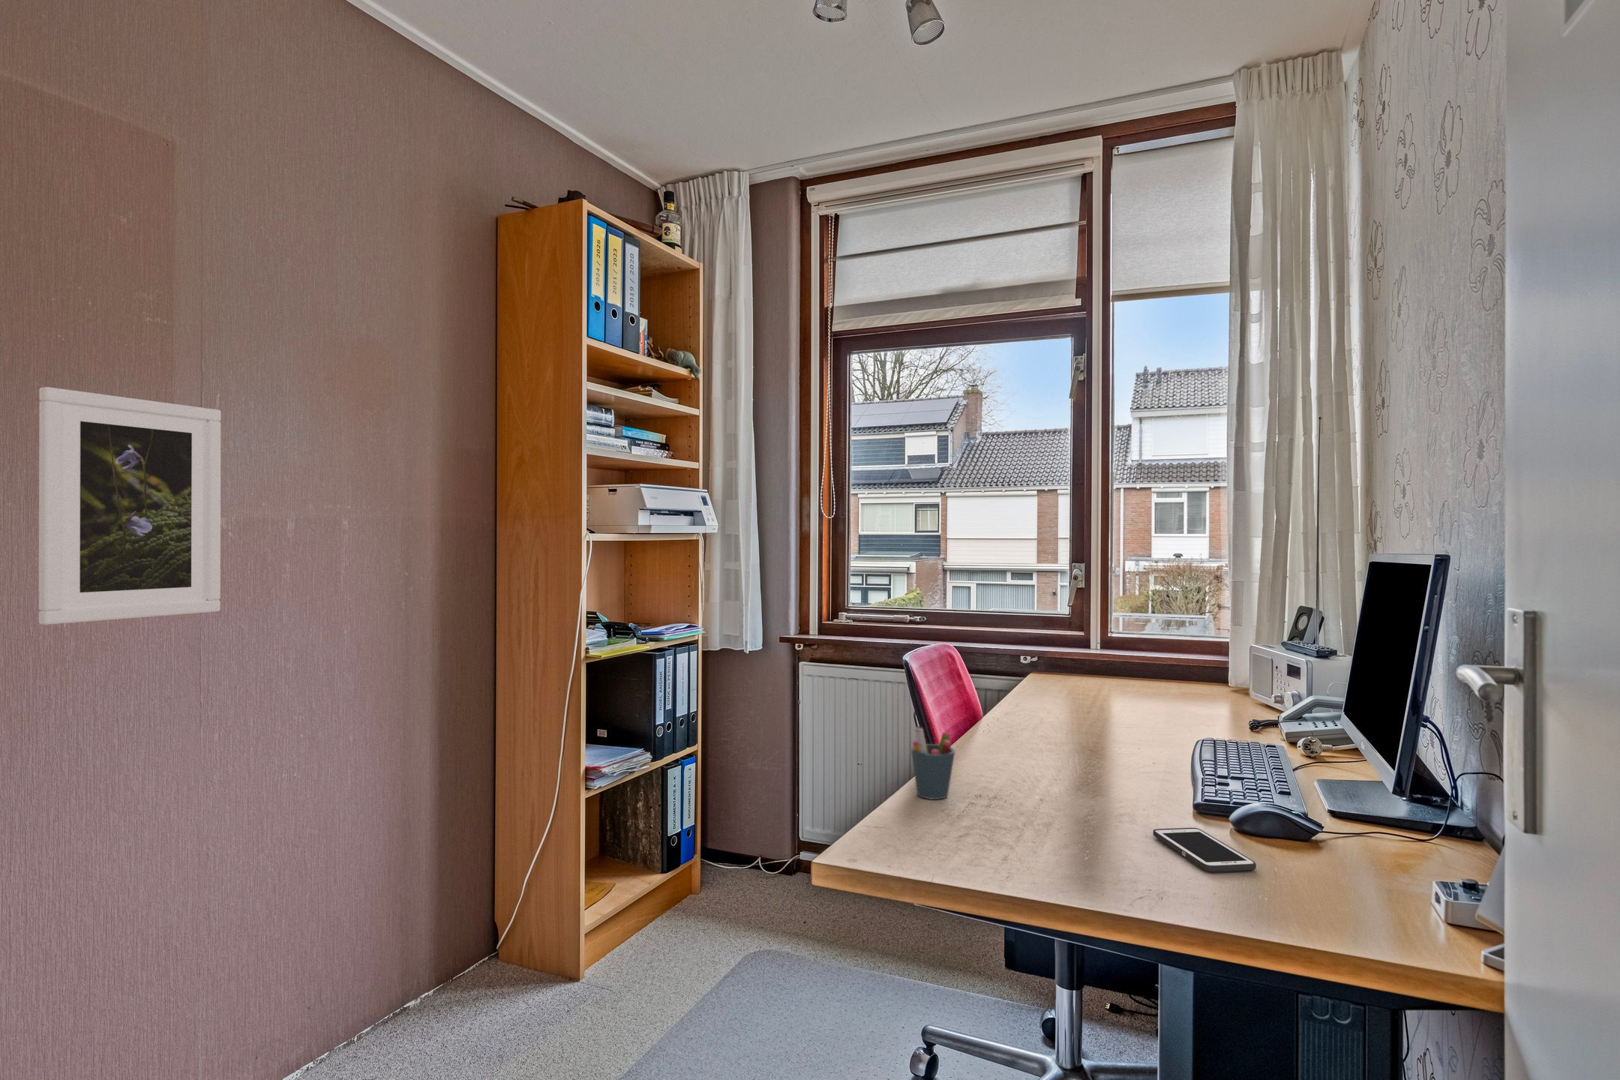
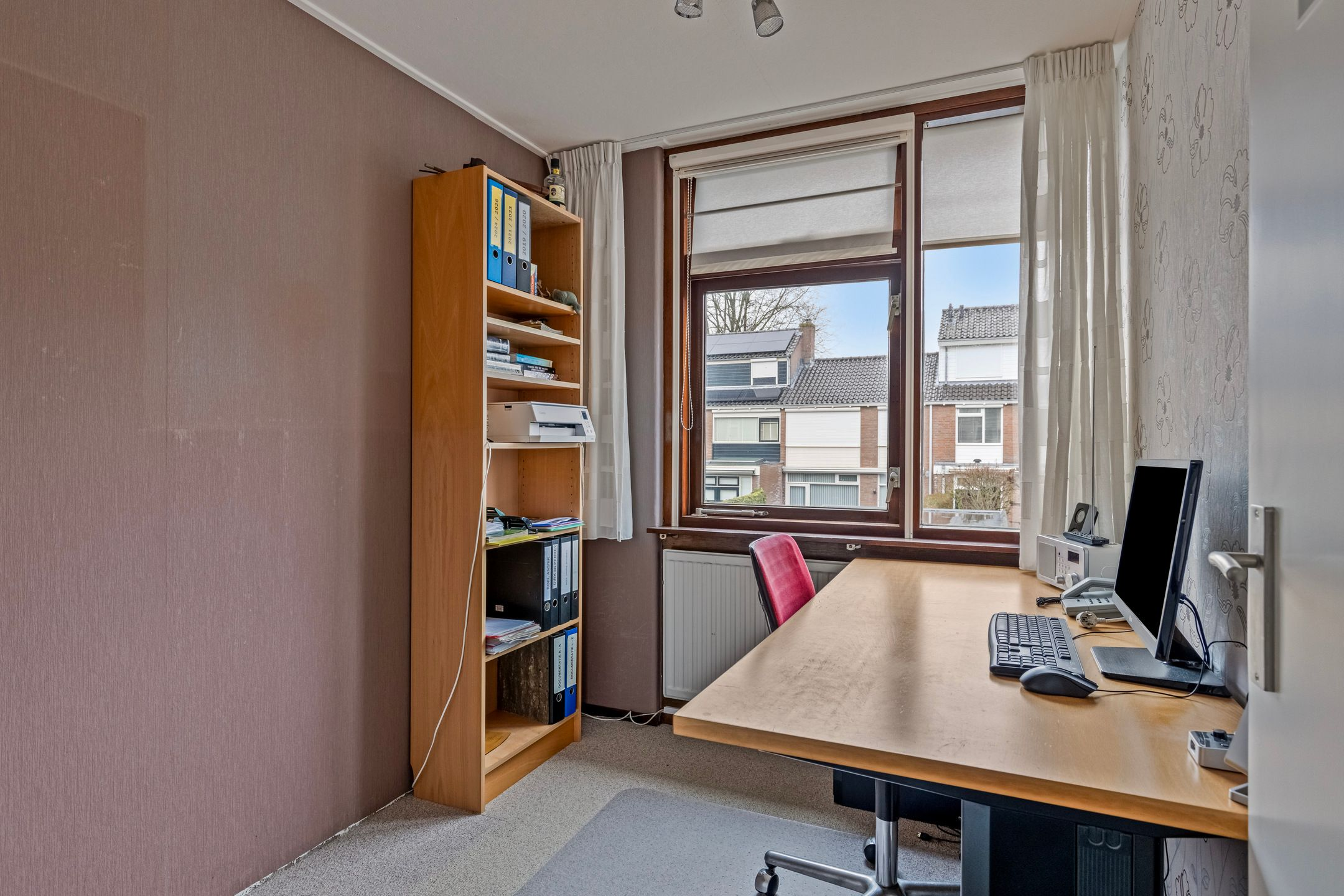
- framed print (136, 509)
- cell phone (1202, 849)
- pen holder (932, 759)
